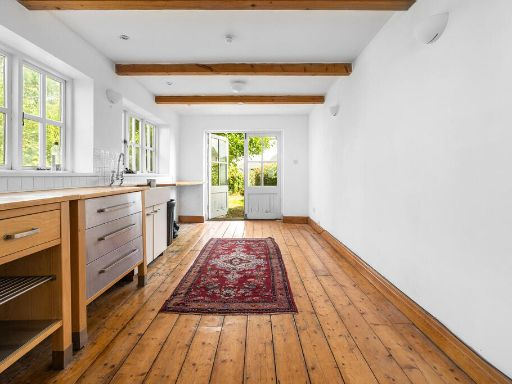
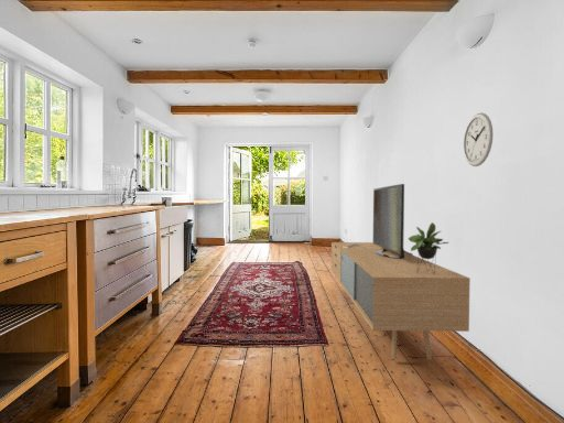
+ wall clock (476, 140)
+ media console (380, 252)
